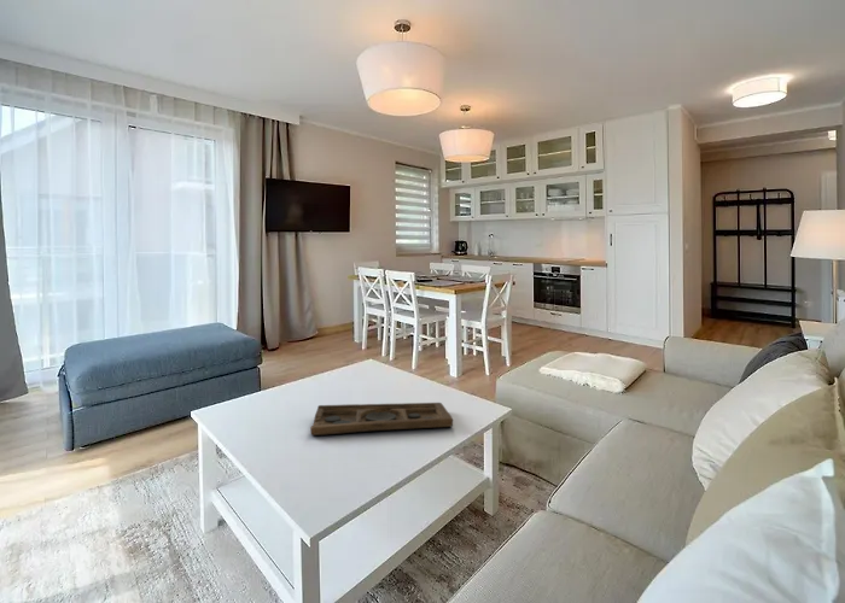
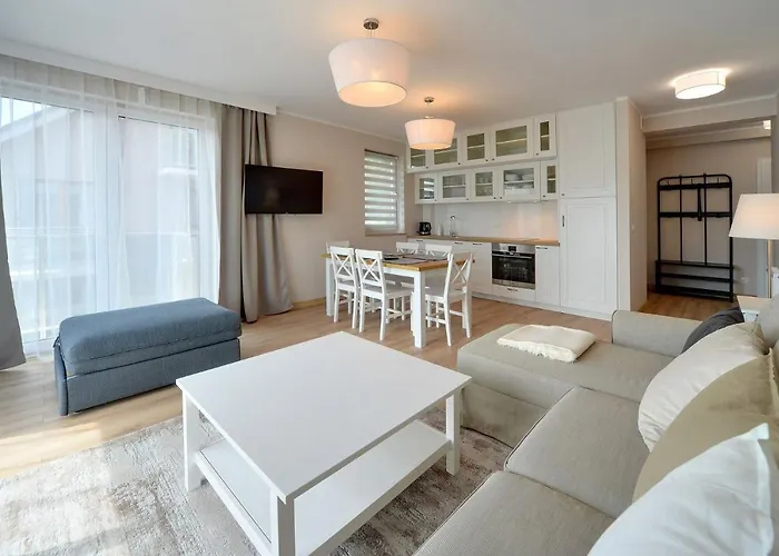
- decorative tray (381, 416)
